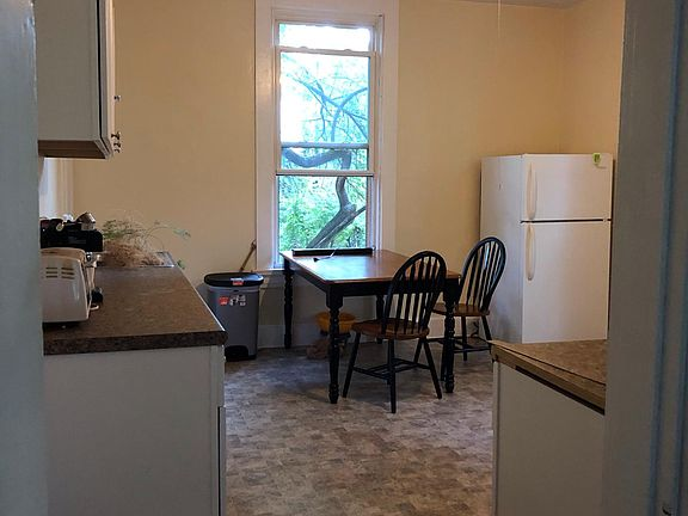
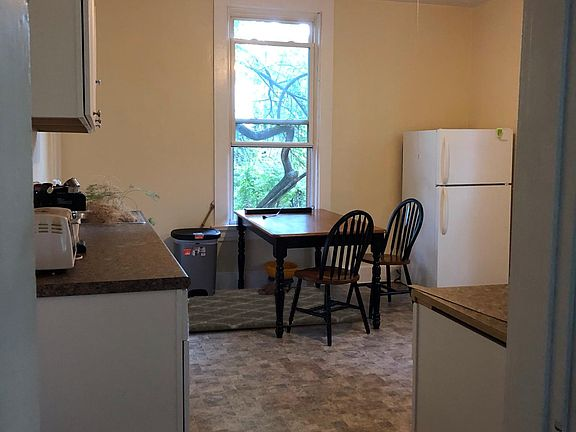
+ rug (232, 306)
